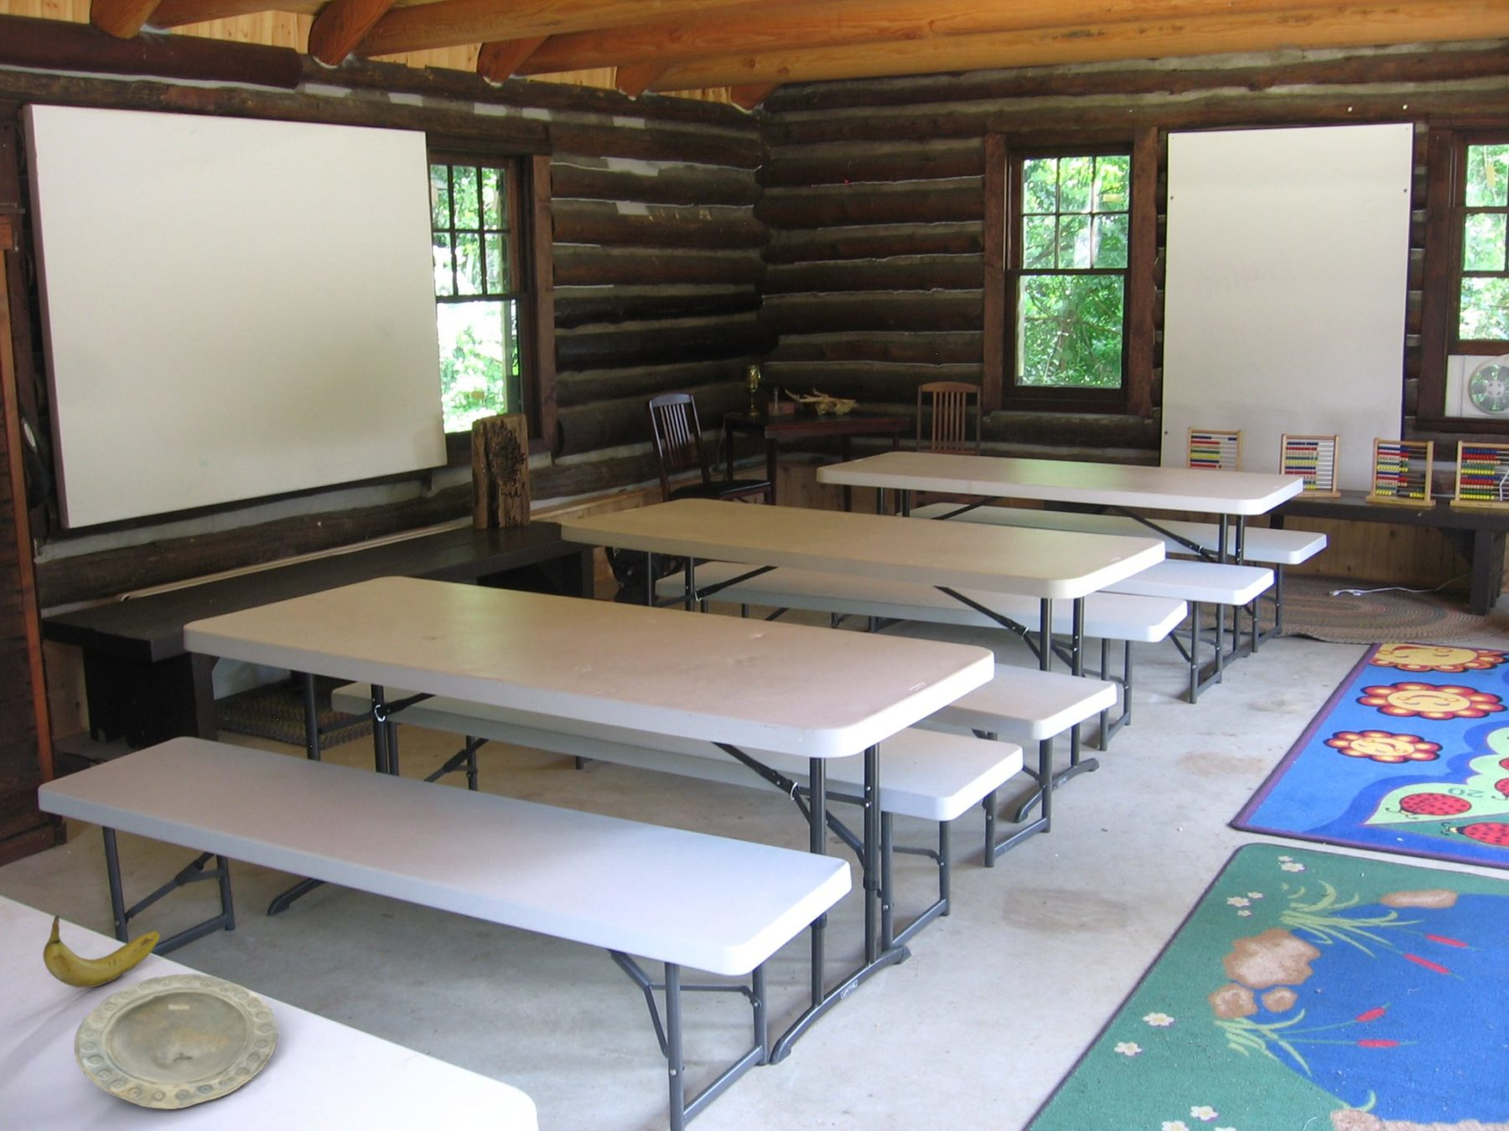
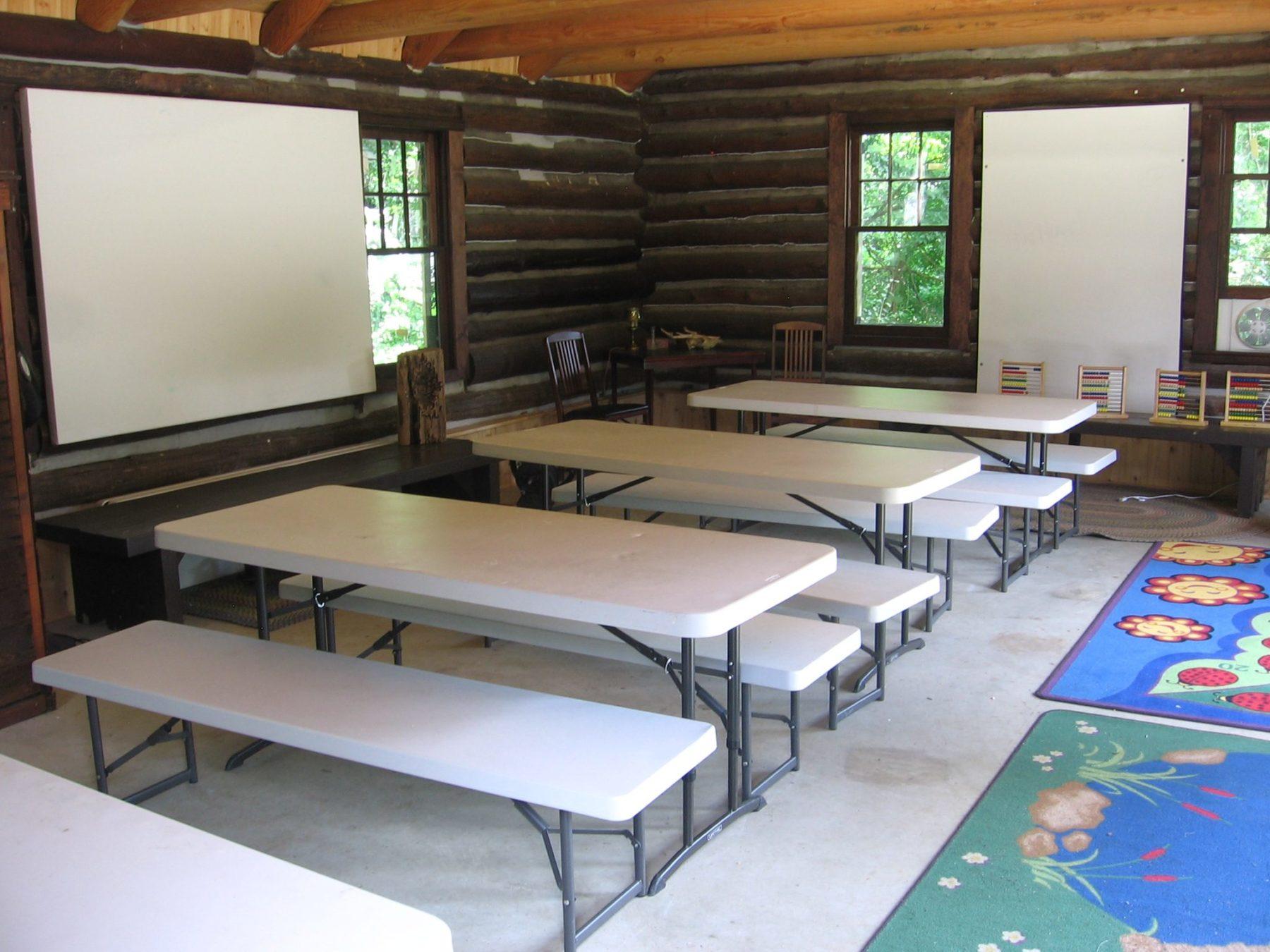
- plate (178, 1036)
- fruit (111, 954)
